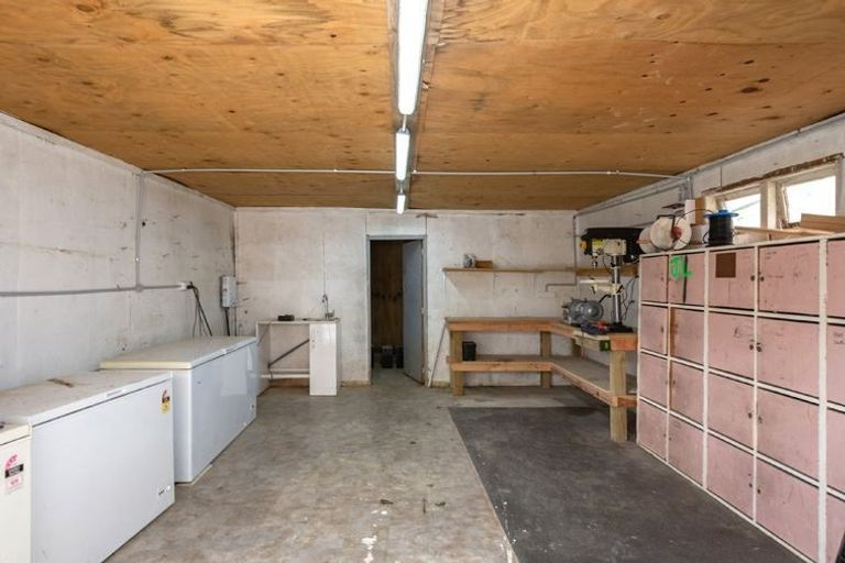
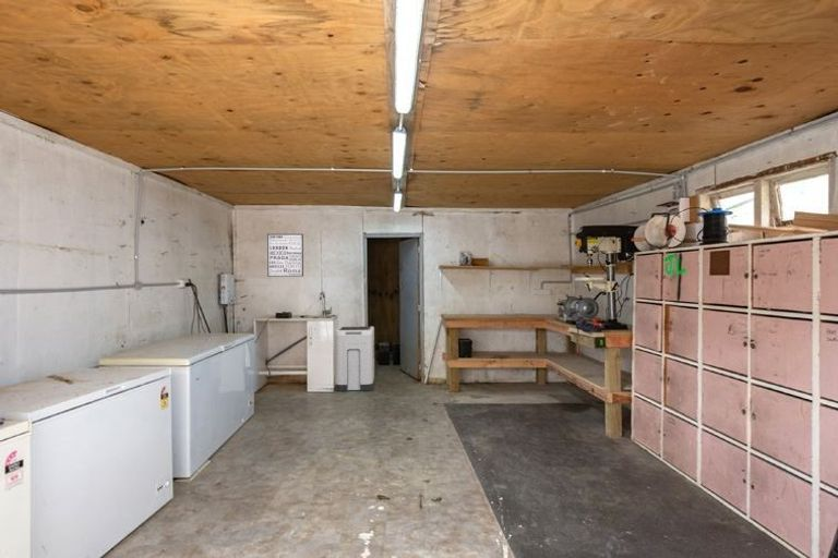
+ wall art (285, 255)
+ trash can (355, 357)
